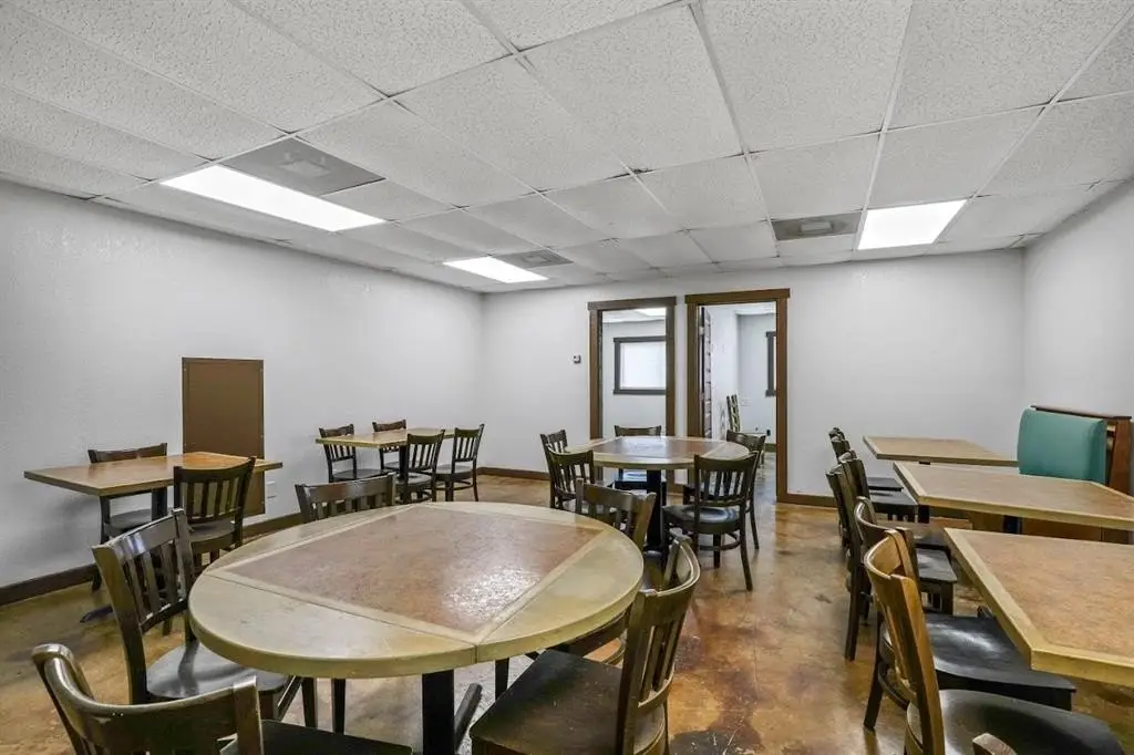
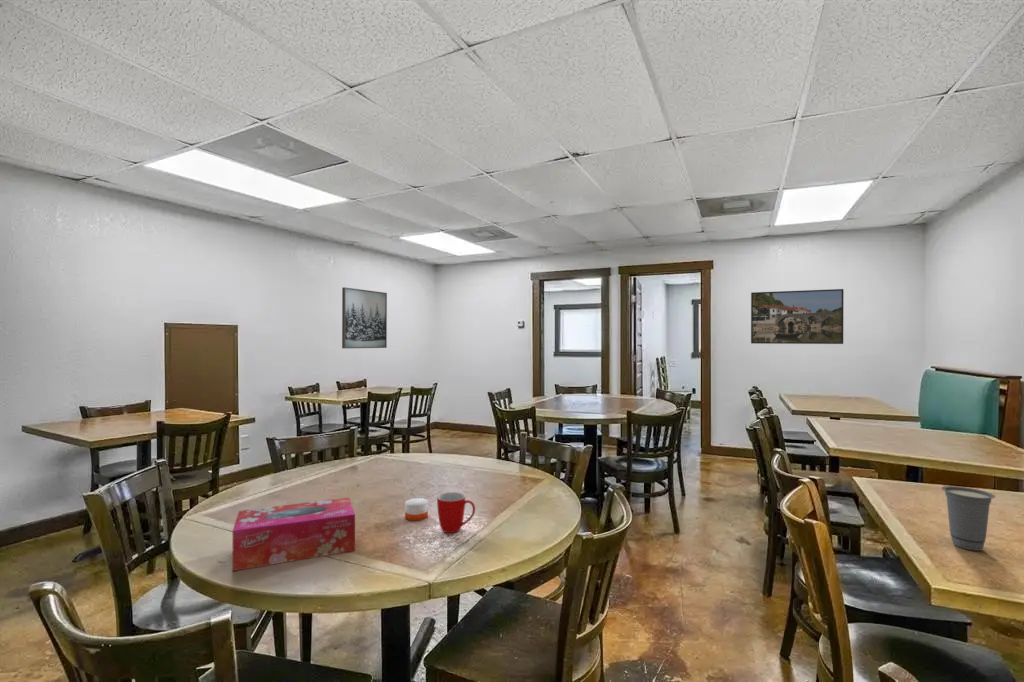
+ wall art (365, 319)
+ tissue box (296, 530)
+ mug (456, 513)
+ cup (967, 519)
+ candle (416, 501)
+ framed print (795, 317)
